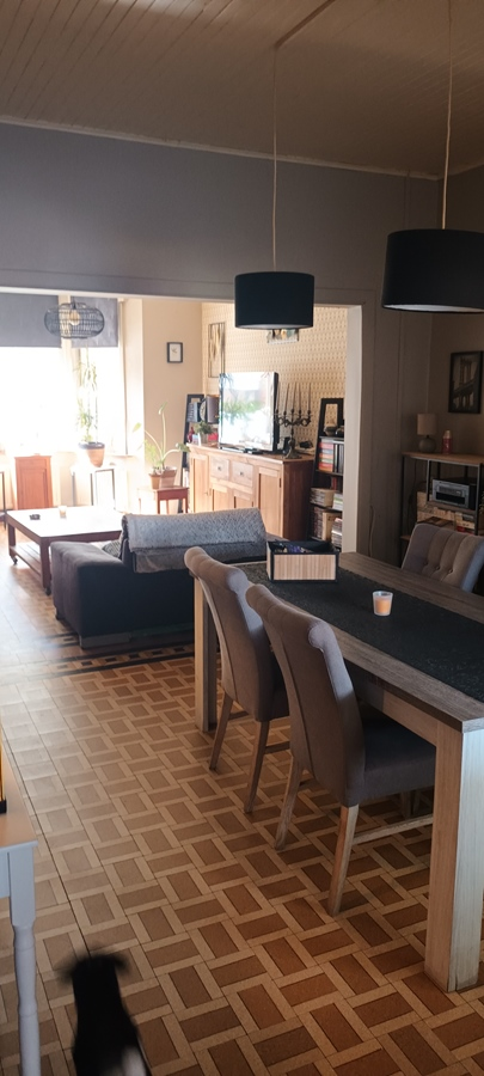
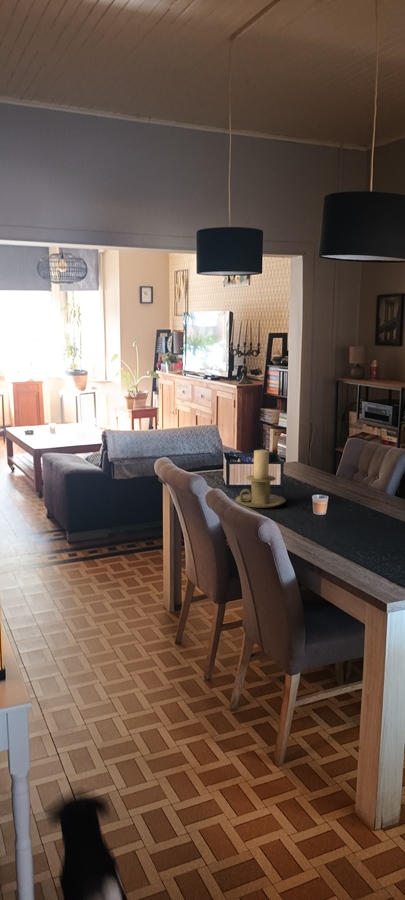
+ candle holder (261, 476)
